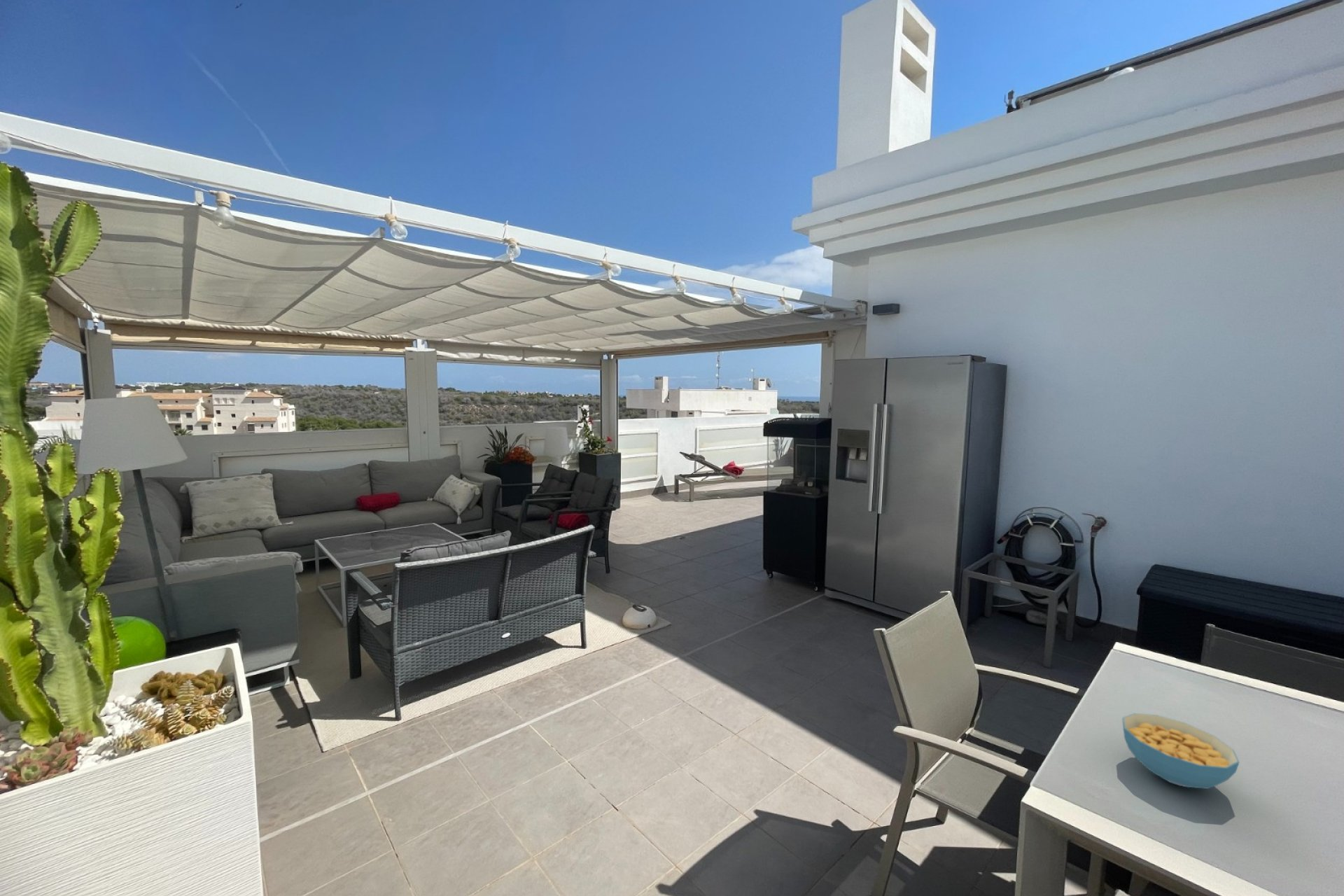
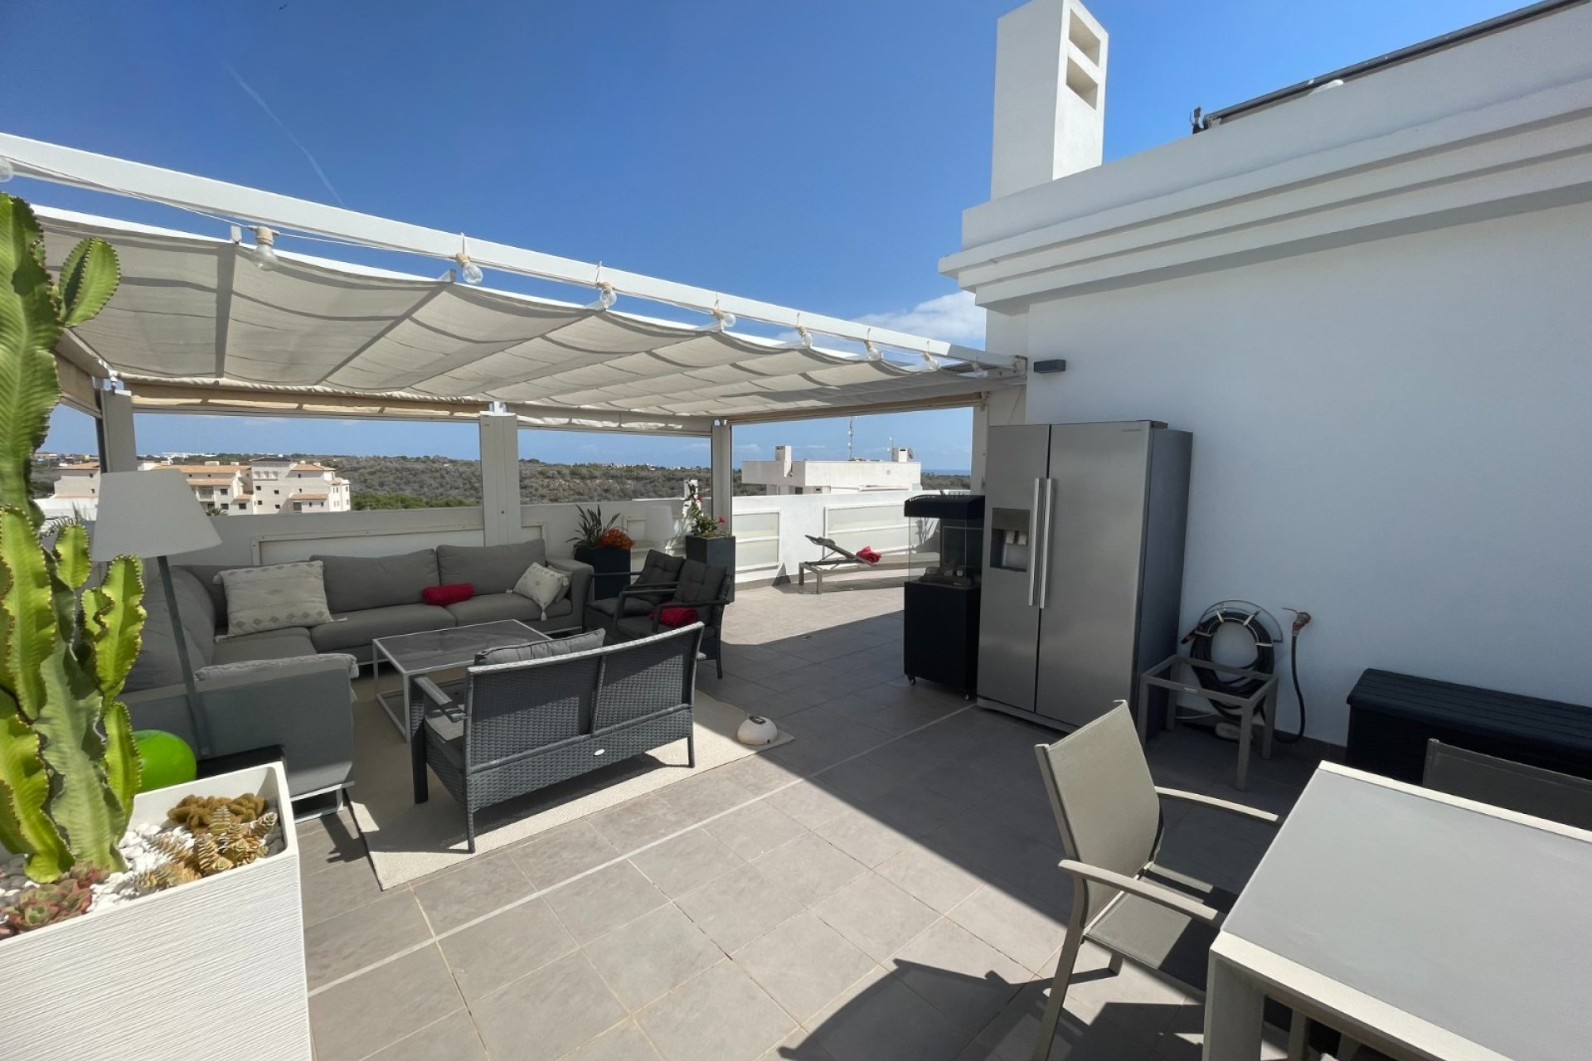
- cereal bowl (1175, 757)
